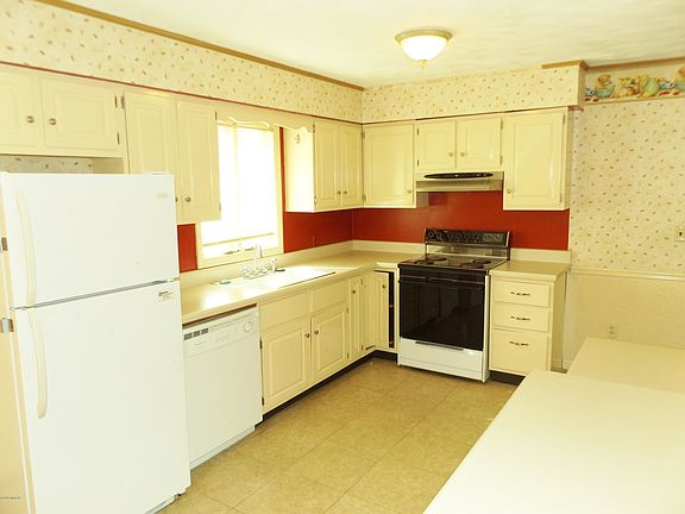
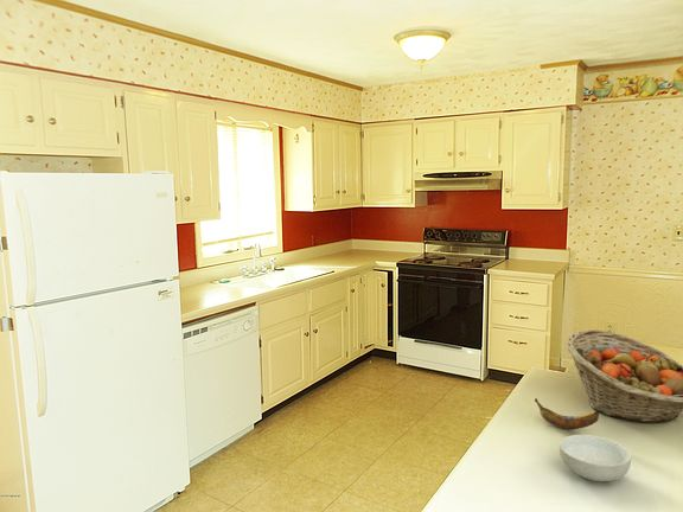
+ cereal bowl (593, 461)
+ fruit basket (628, 372)
+ banana (564, 416)
